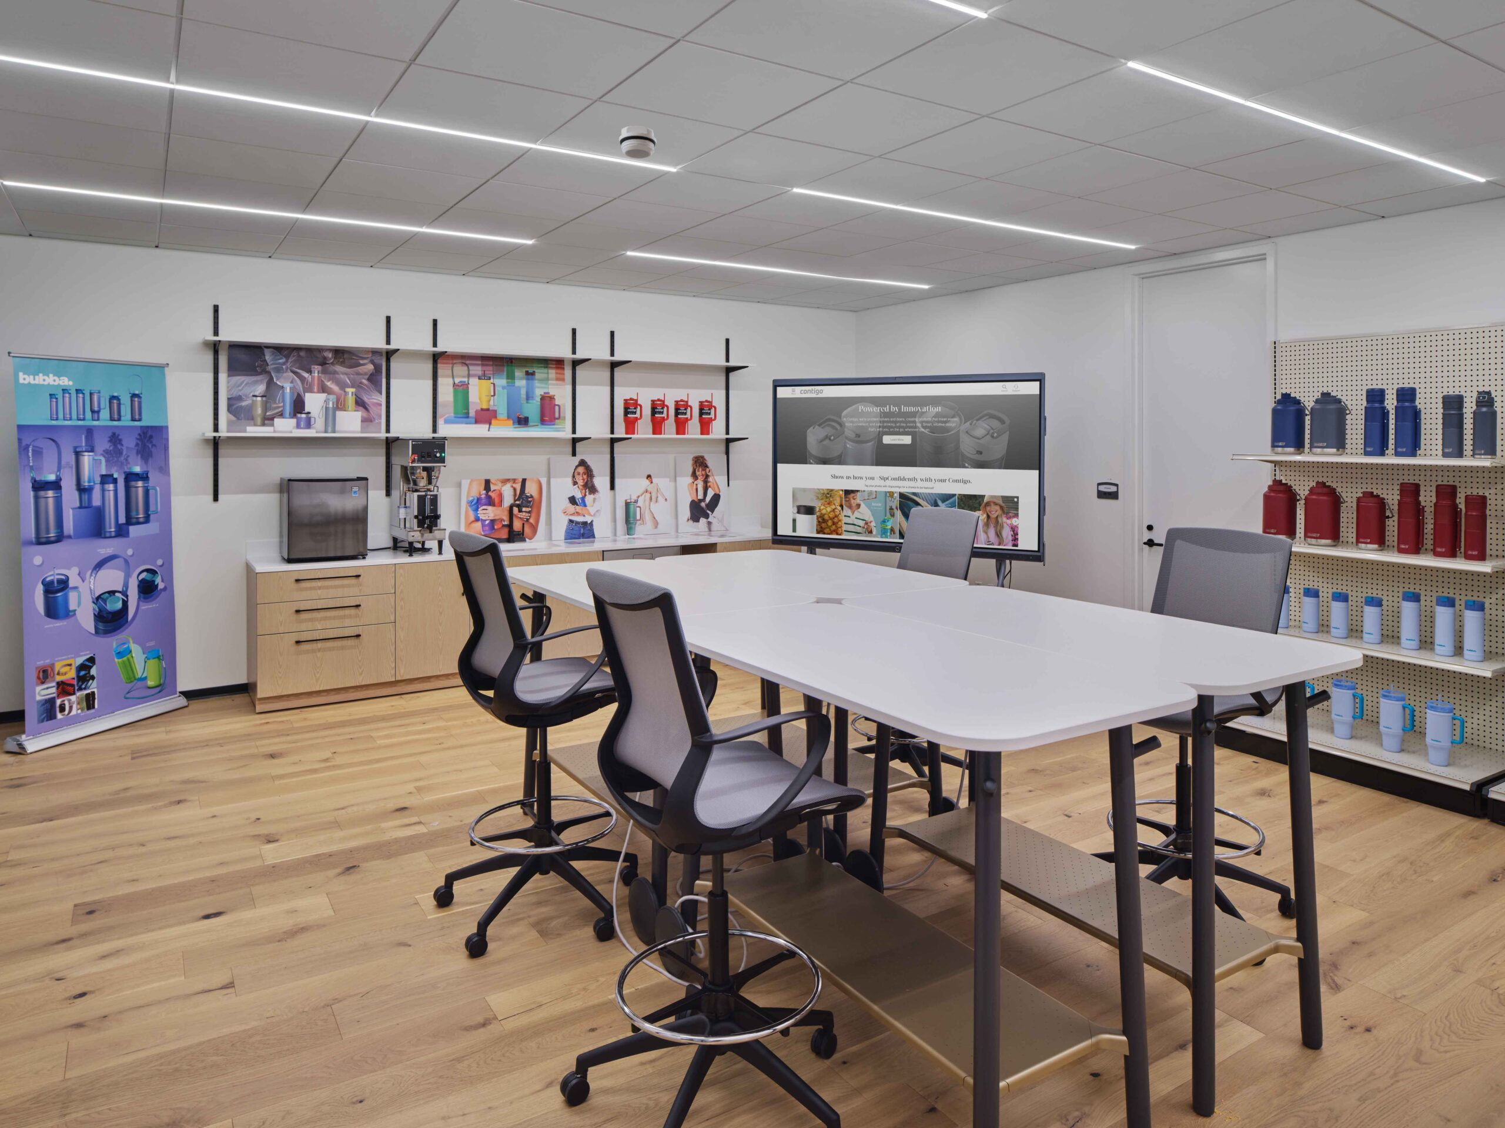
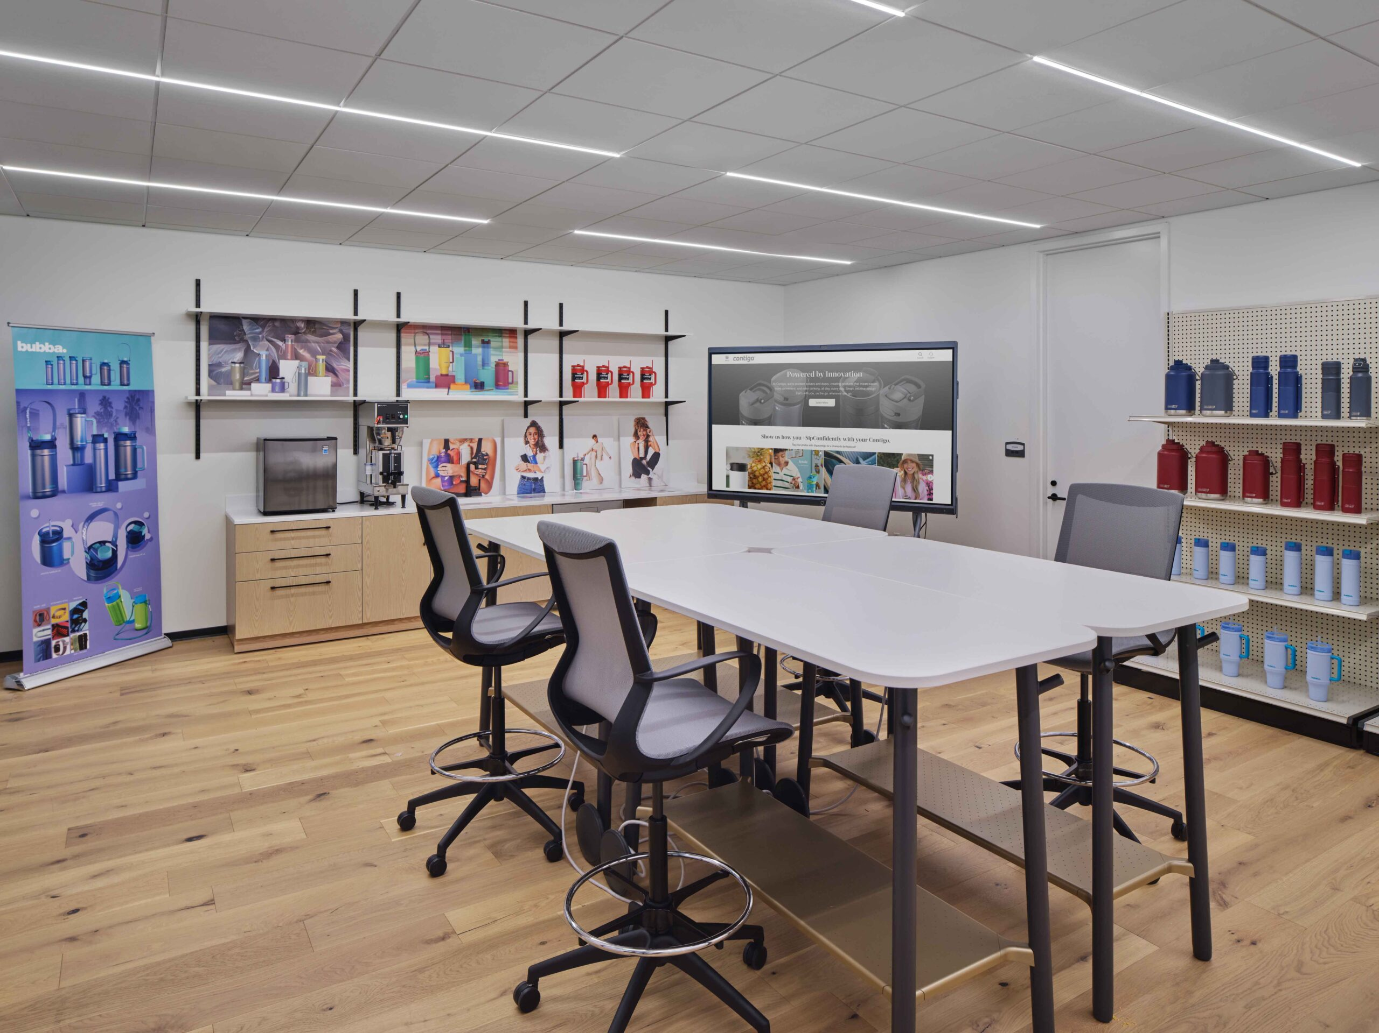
- smoke detector (638, 142)
